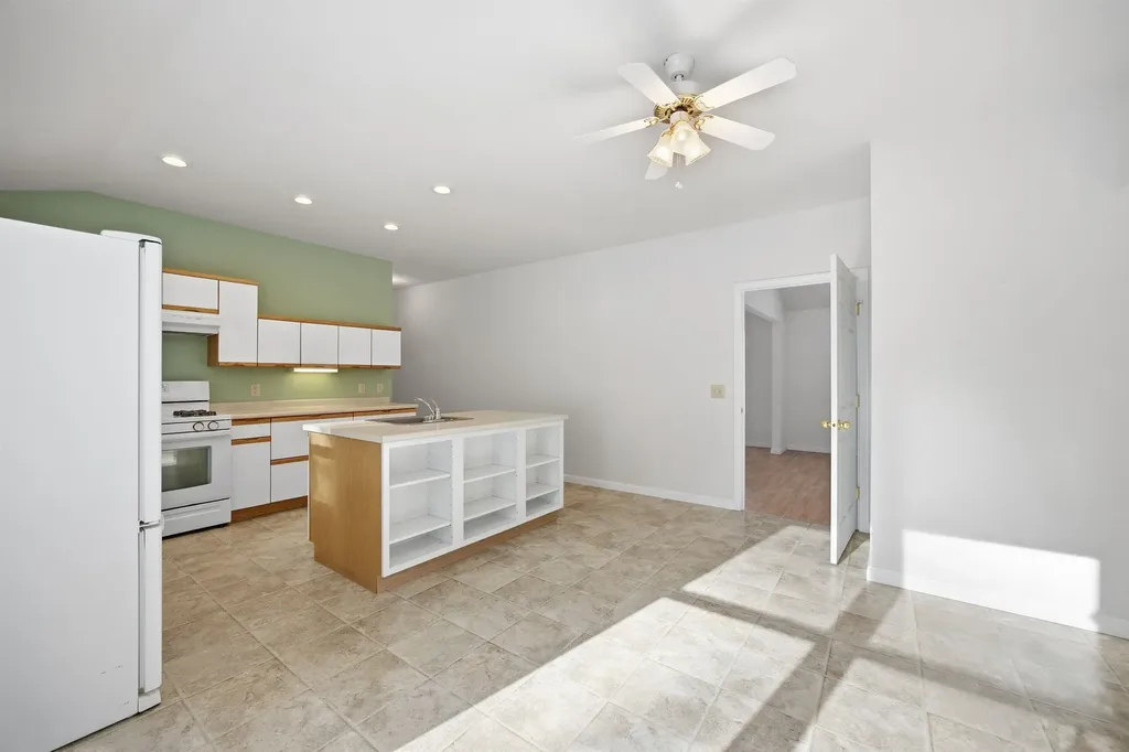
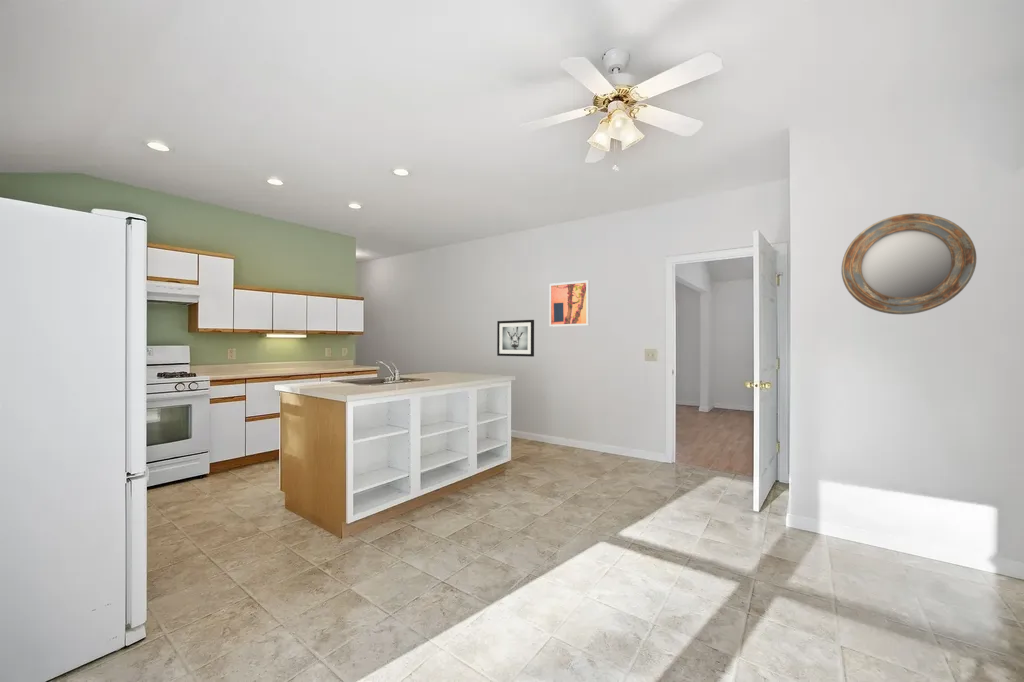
+ wall art (568, 304)
+ home mirror (904, 264)
+ wall art (515, 338)
